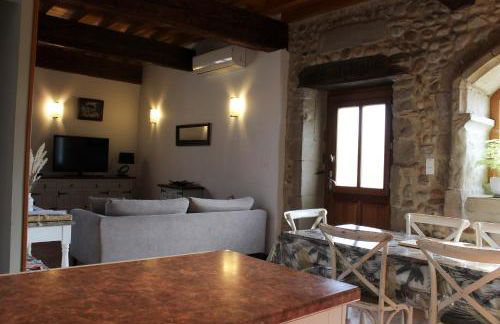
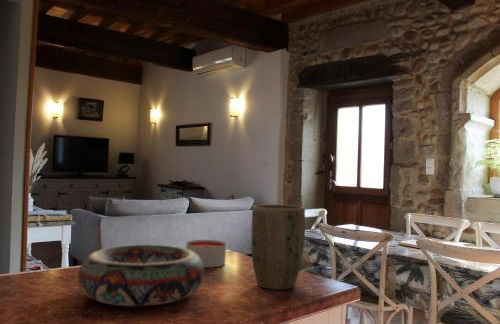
+ decorative bowl (143, 273)
+ plant pot (277, 245)
+ candle (205, 252)
